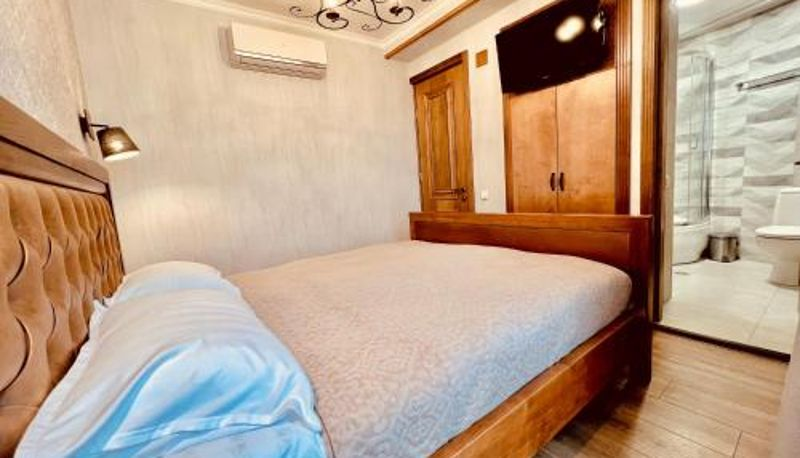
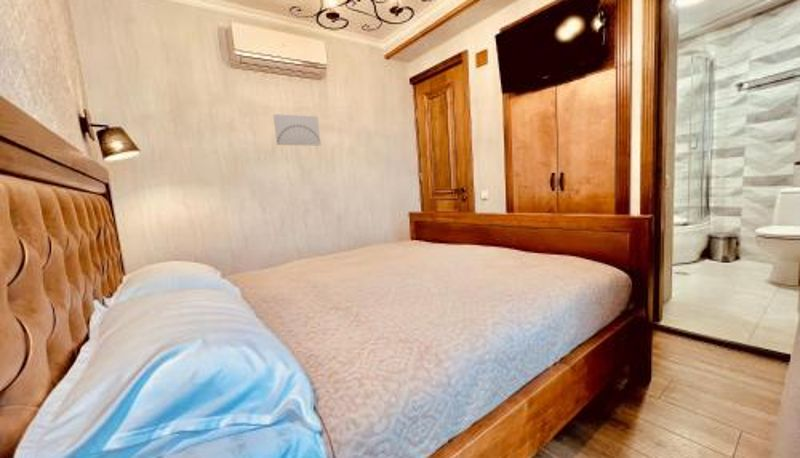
+ wall art (297, 130)
